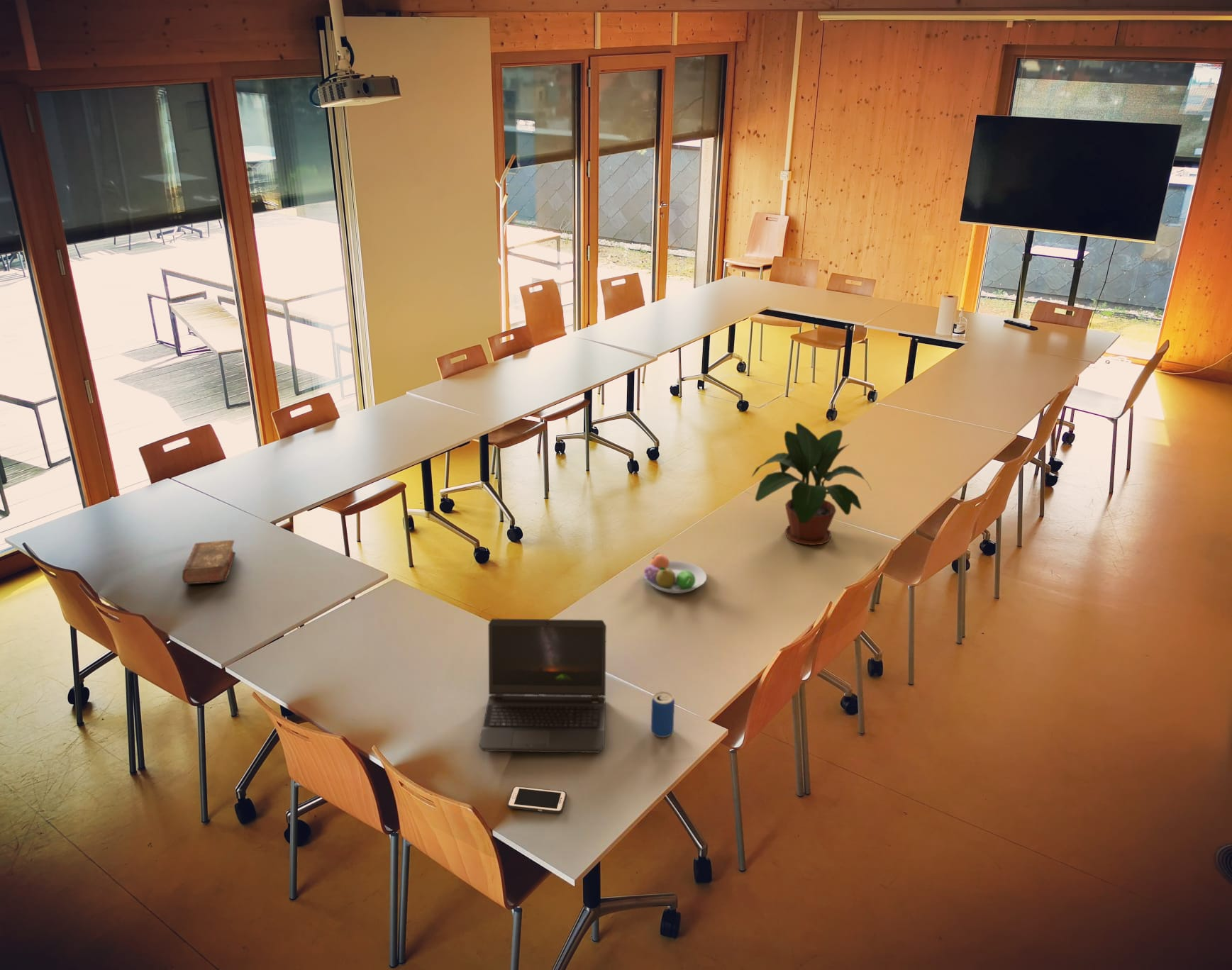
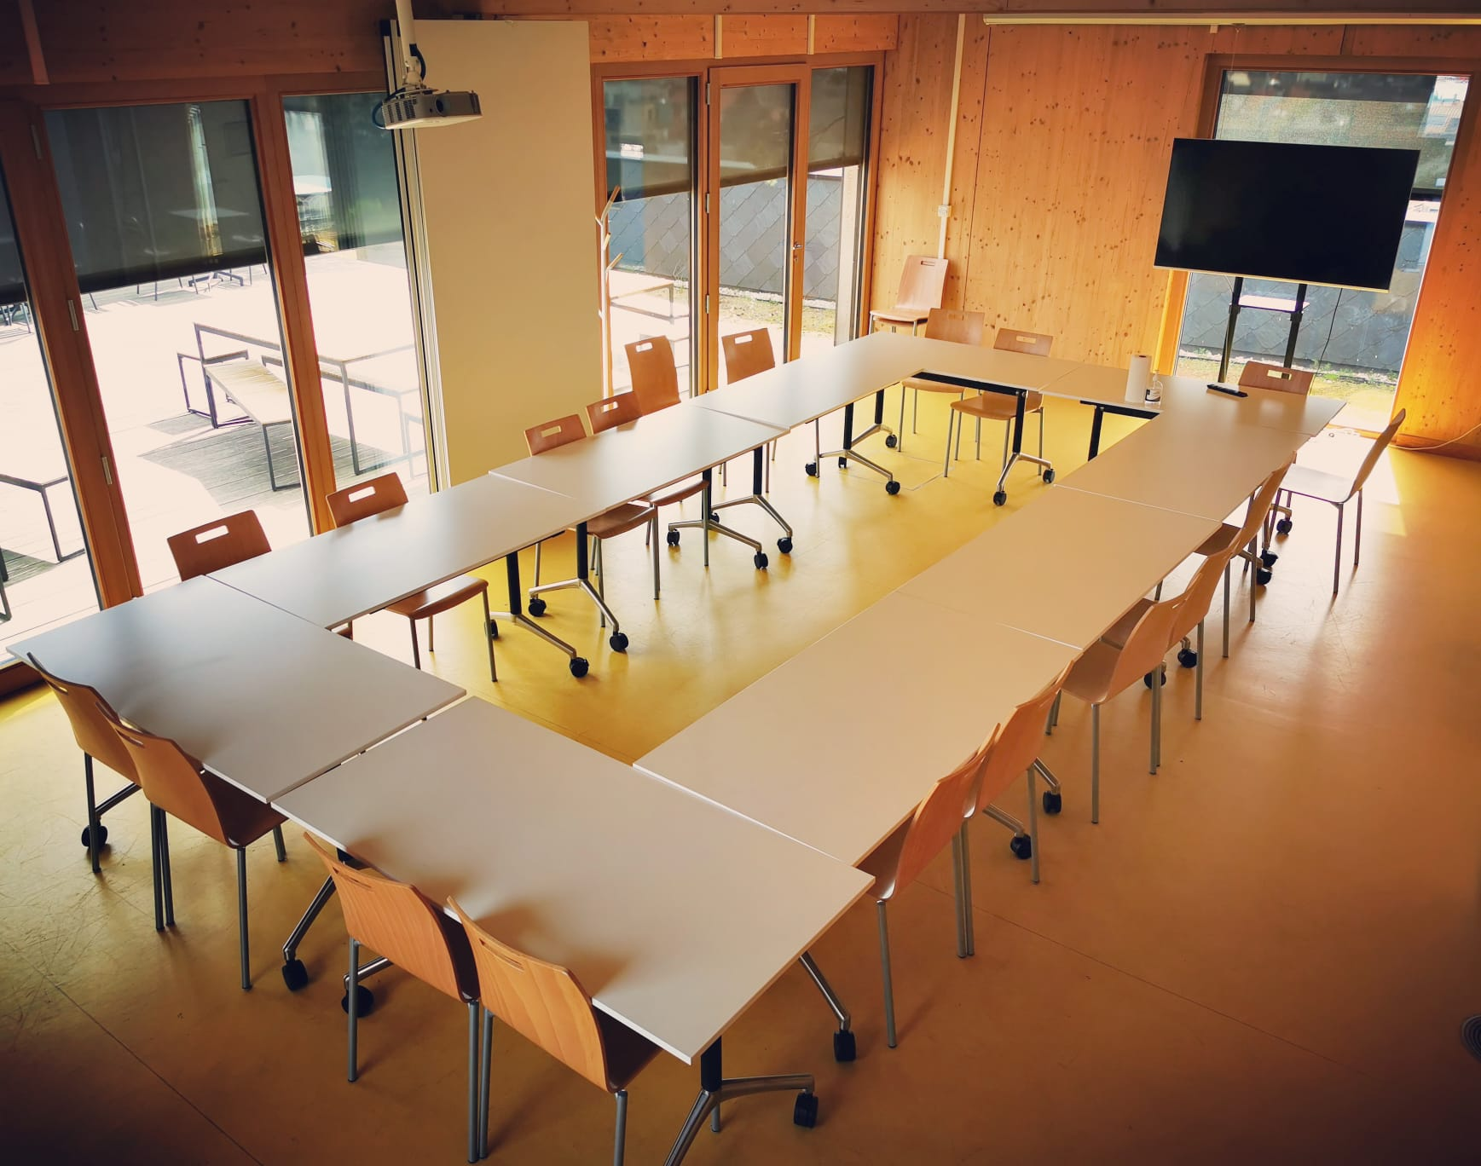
- cell phone (537, 799)
- beverage can (662, 715)
- potted plant (809, 475)
- laptop computer (544, 685)
- fruit bowl (675, 571)
- book (209, 561)
